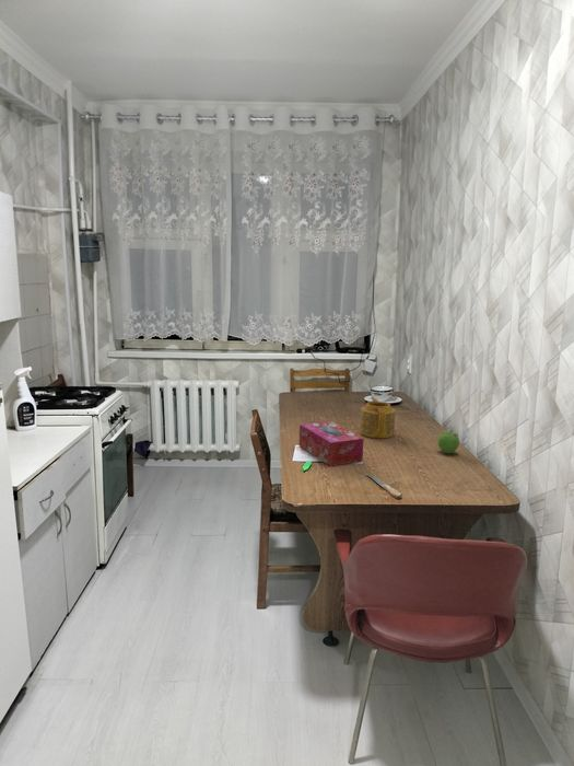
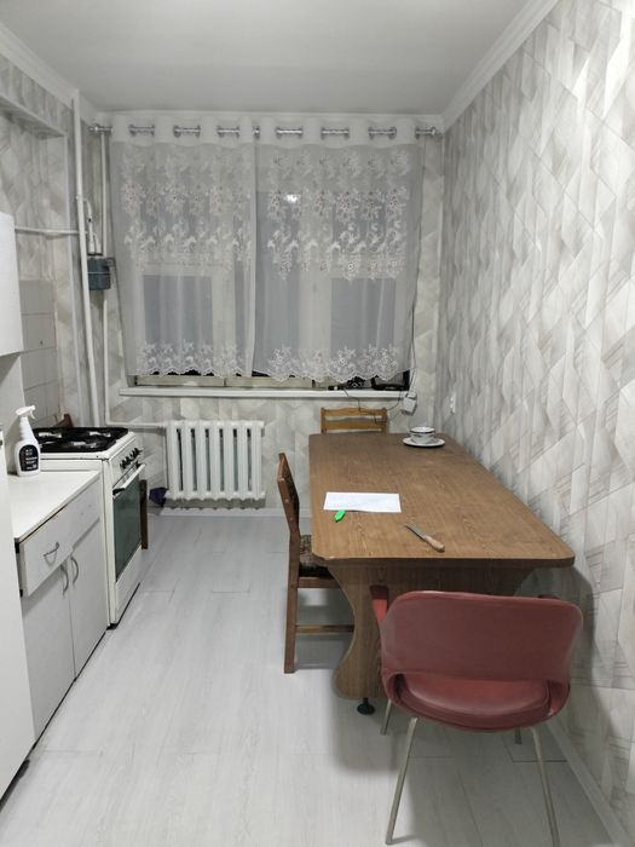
- fruit (448, 441)
- teapot (377, 418)
- tissue box (329, 442)
